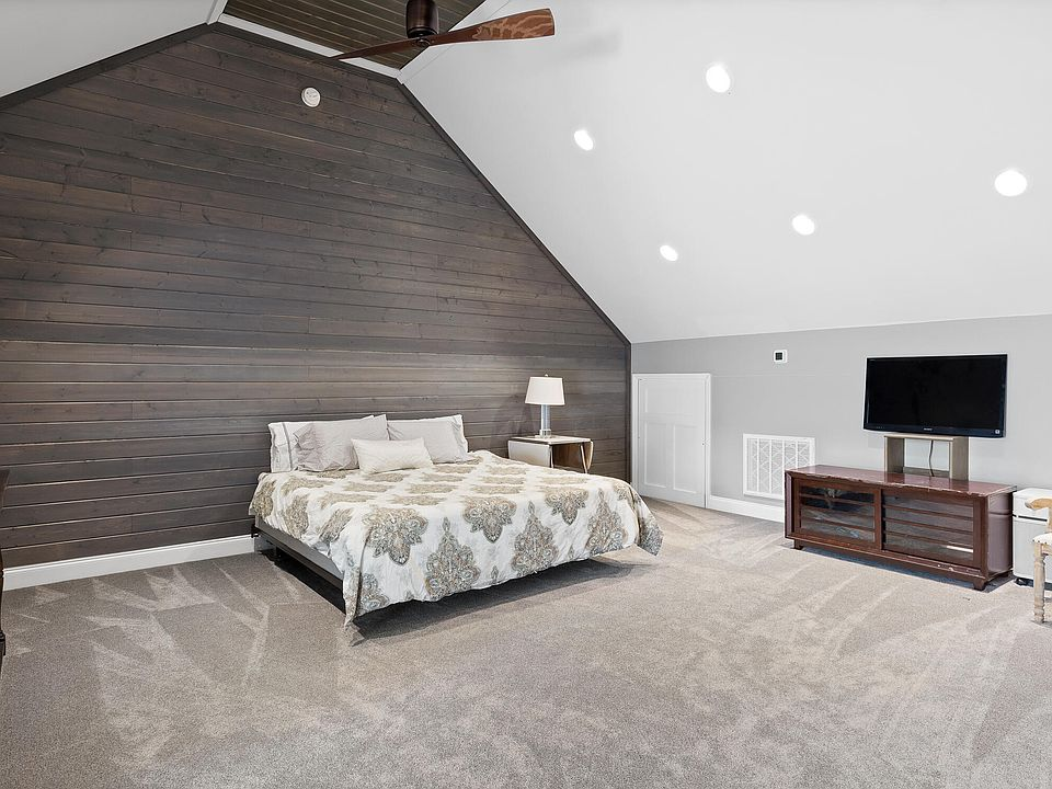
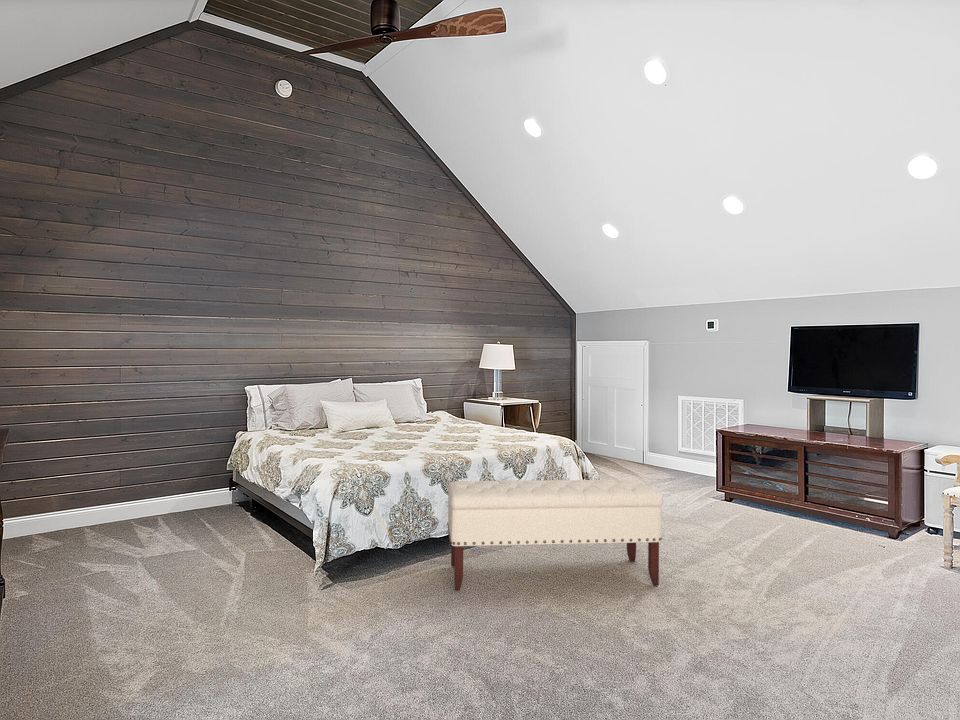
+ bench (550, 530)
